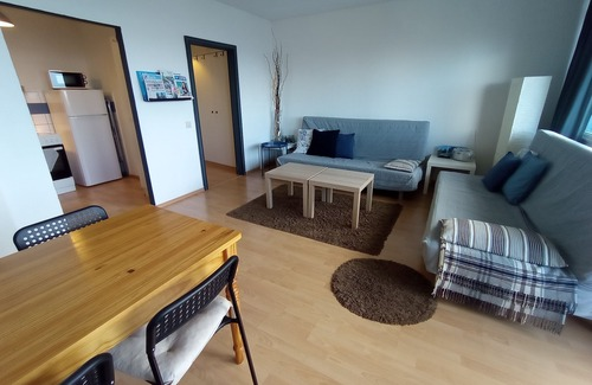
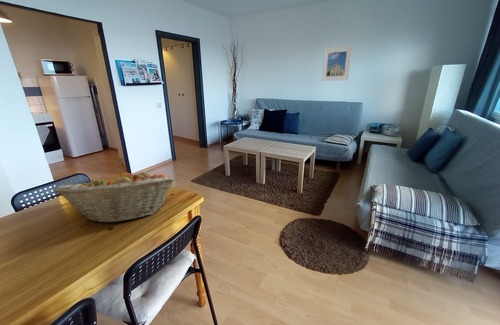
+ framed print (336, 64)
+ fruit basket (121, 190)
